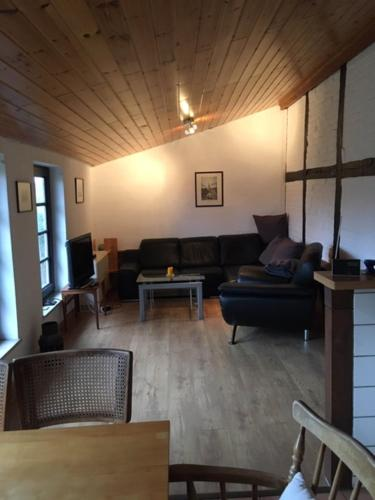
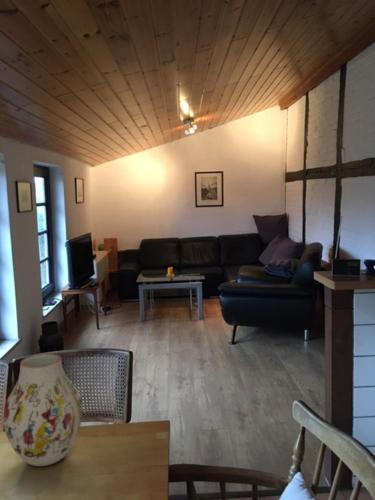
+ vase (43, 409)
